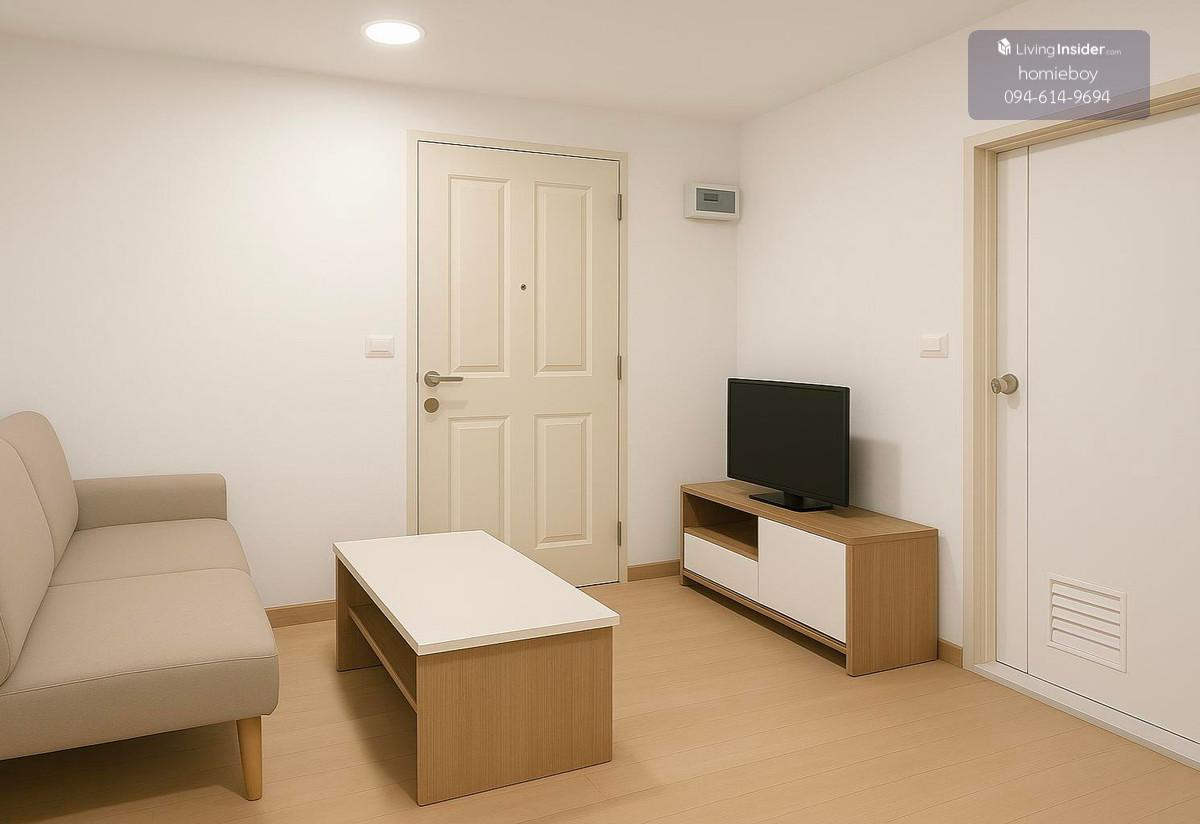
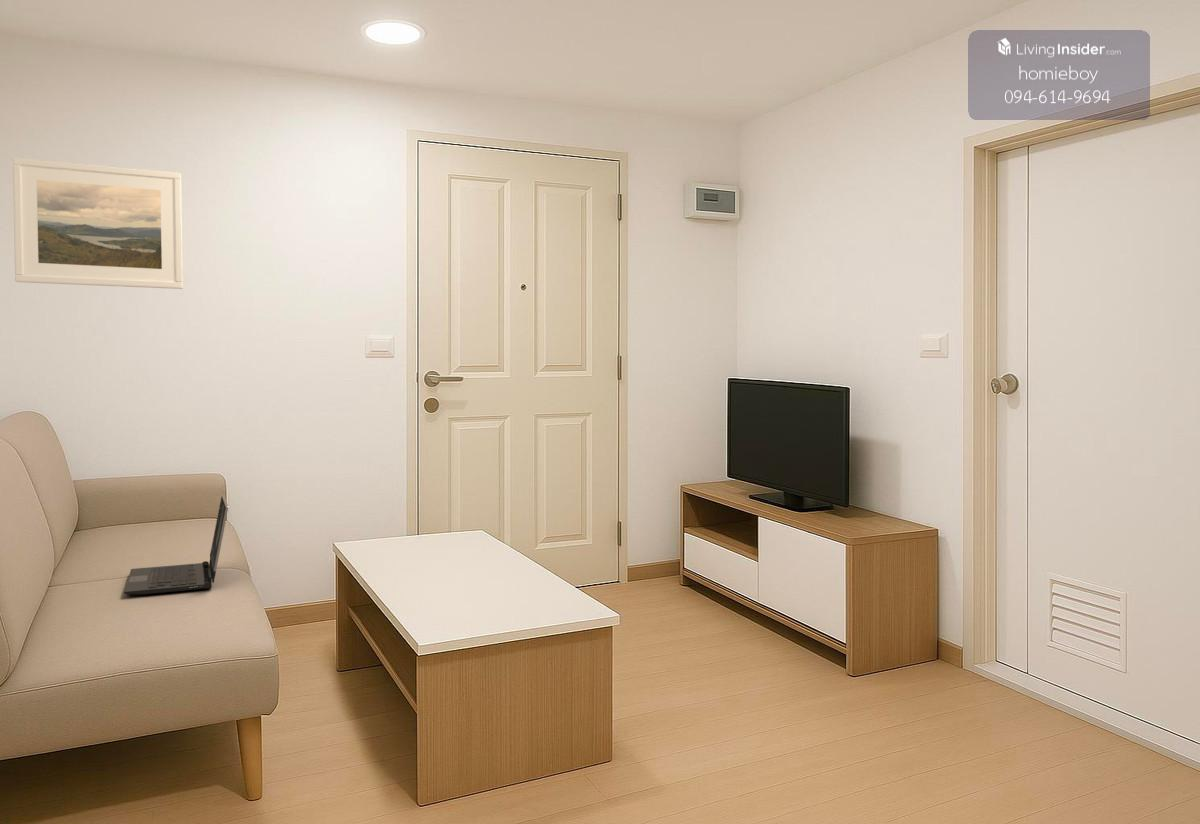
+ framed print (101, 225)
+ laptop (184, 564)
